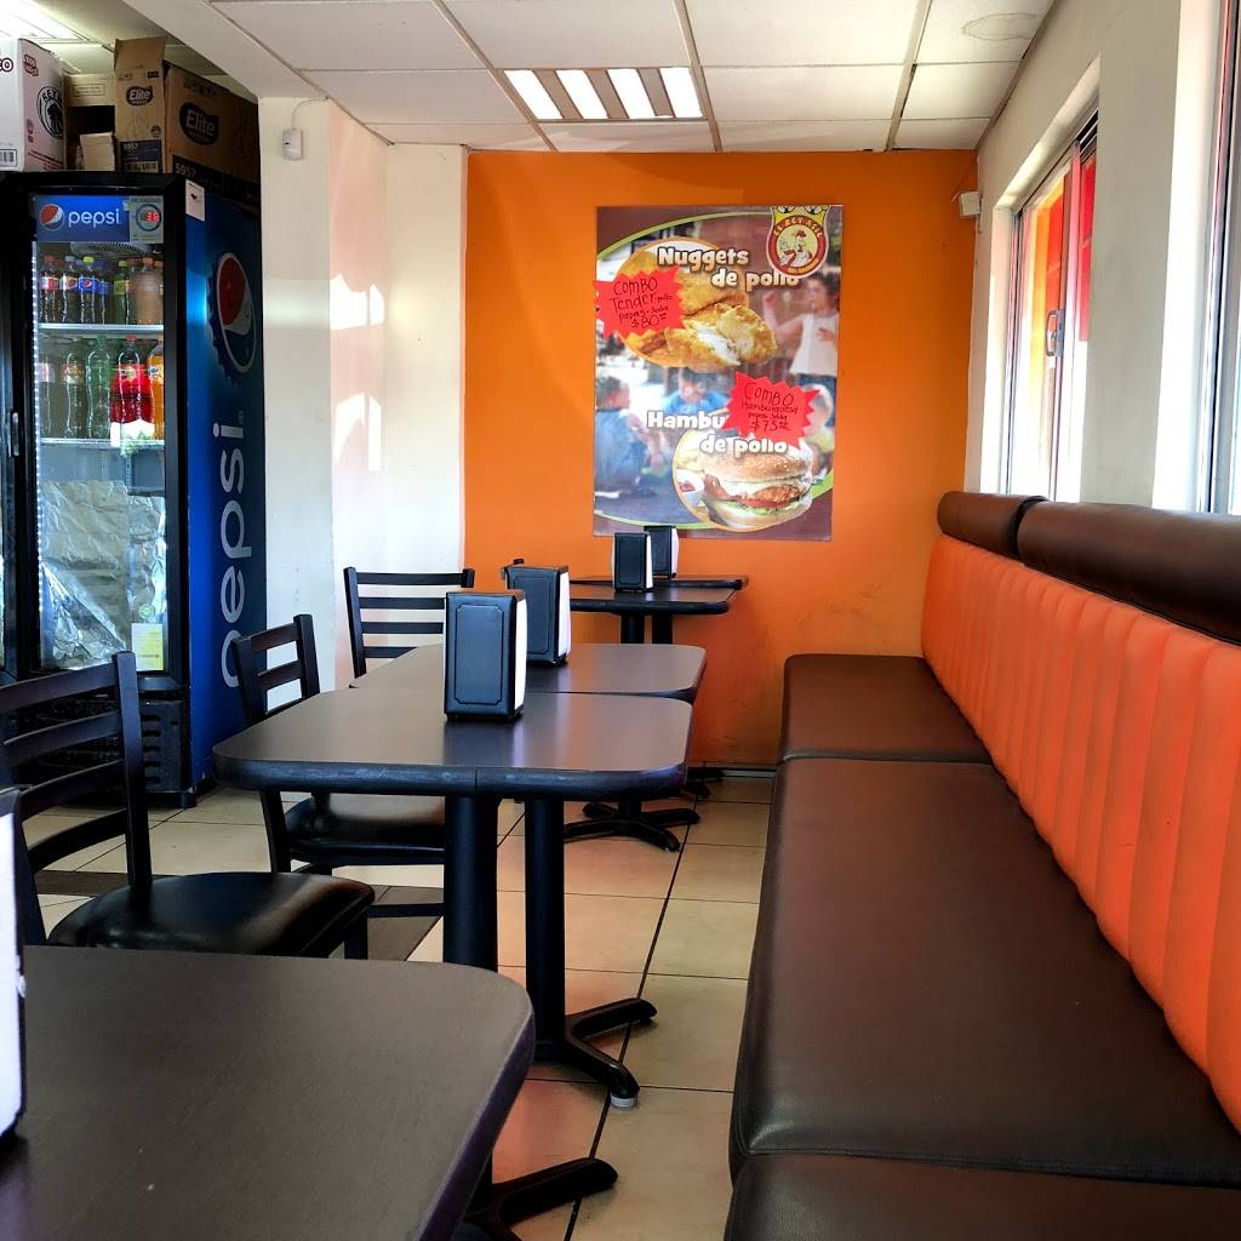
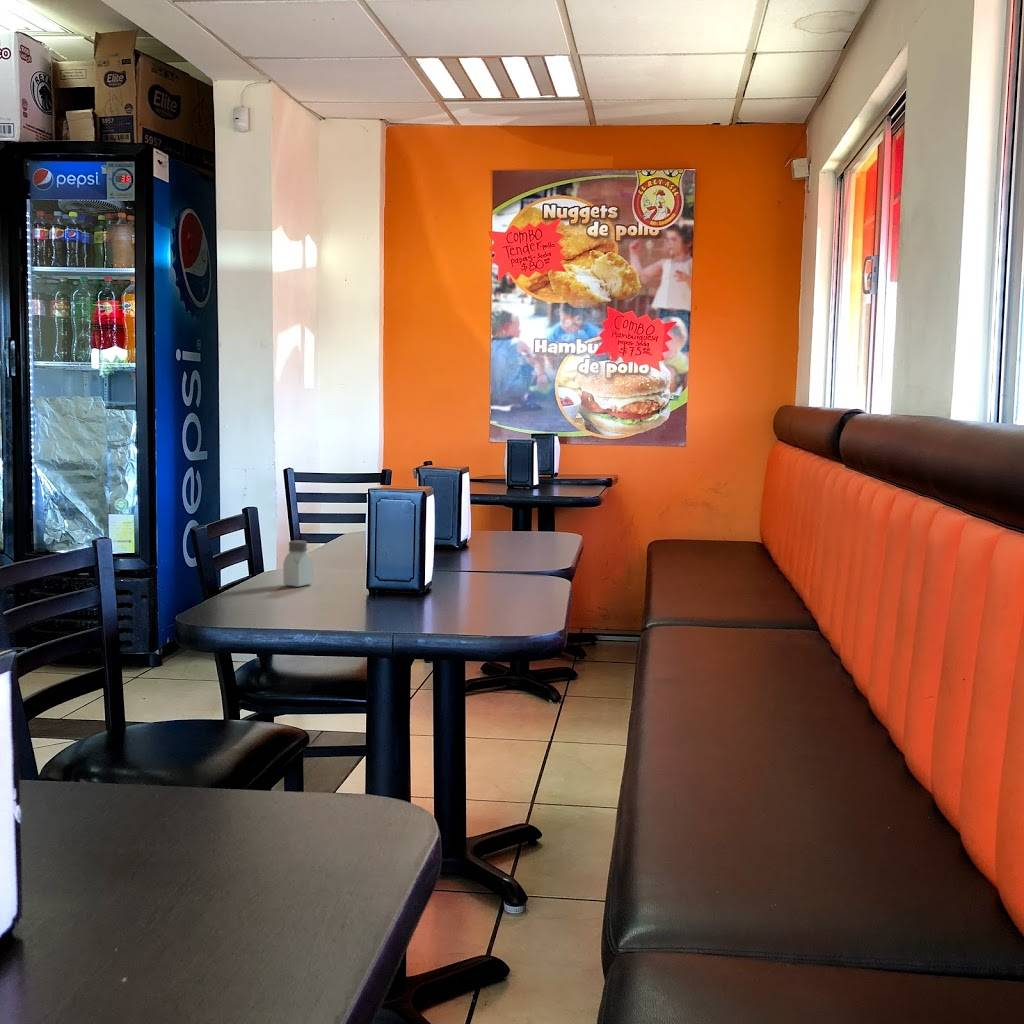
+ saltshaker (298, 563)
